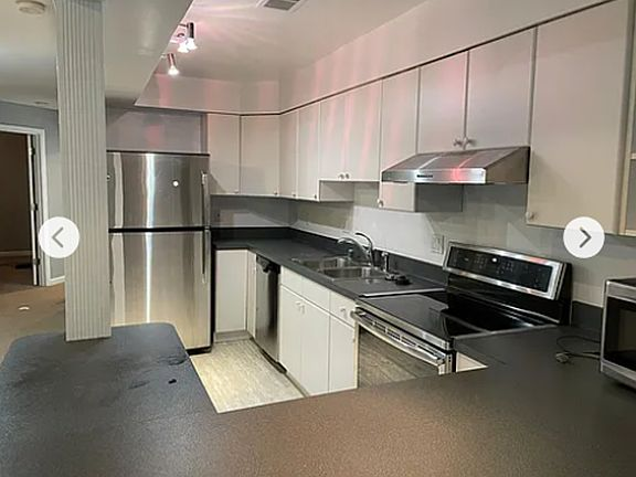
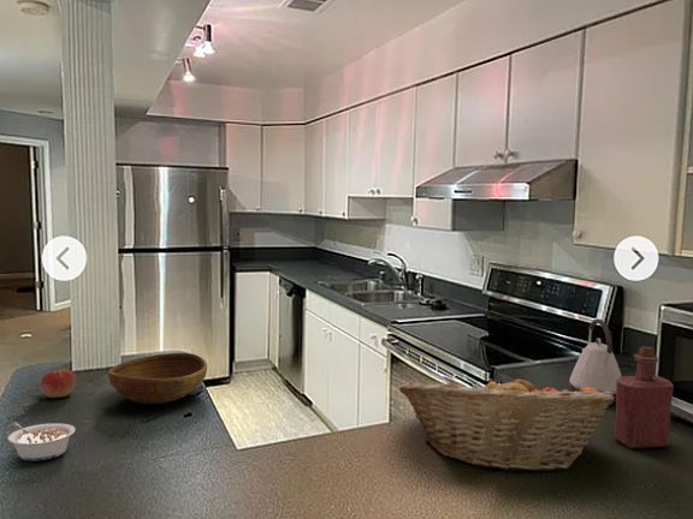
+ bottle (644, 395)
+ legume (40, 441)
+ fruit basket (500, 408)
+ bowl (159, 380)
+ kettle (597, 358)
+ apple (58, 382)
